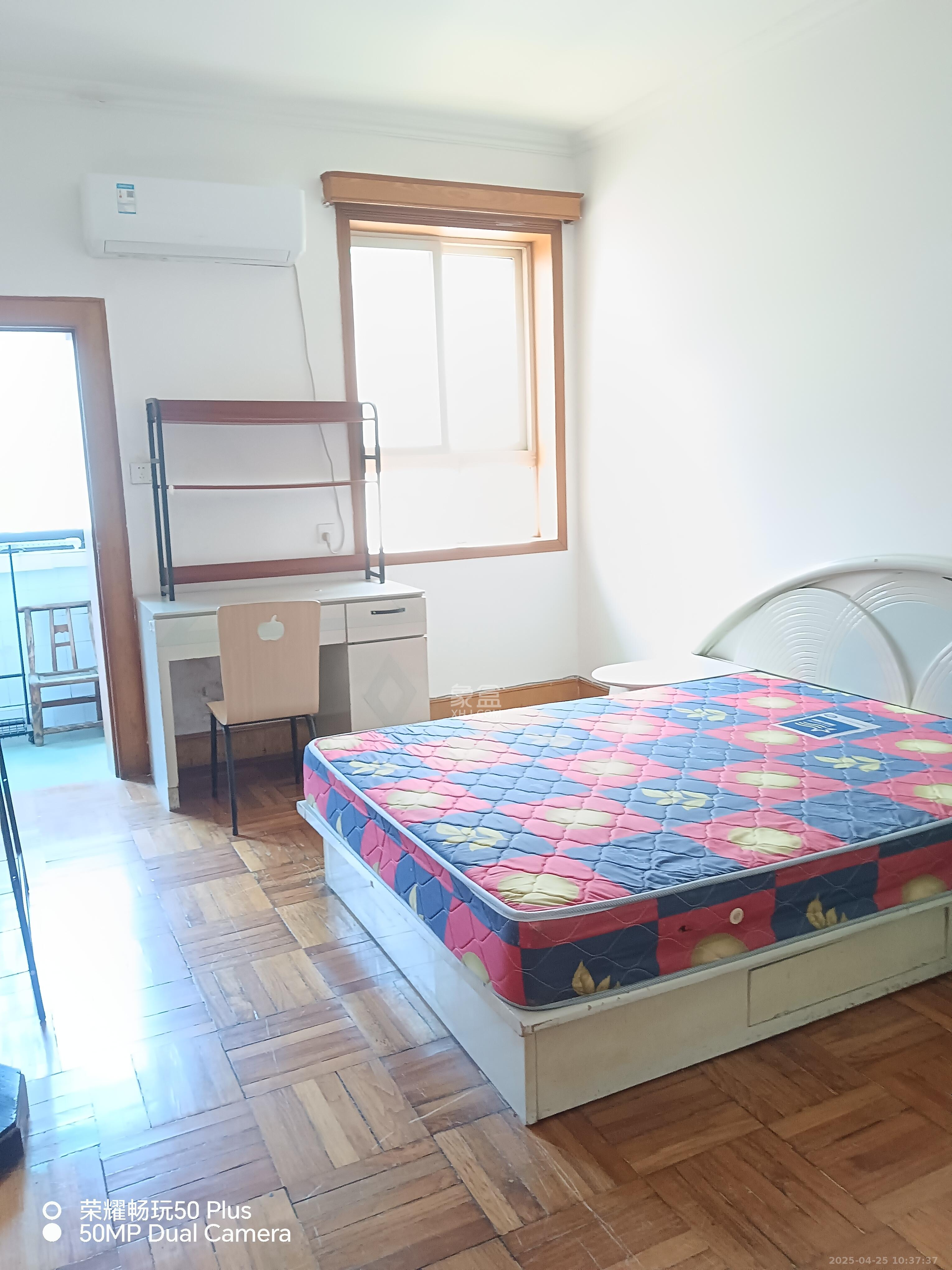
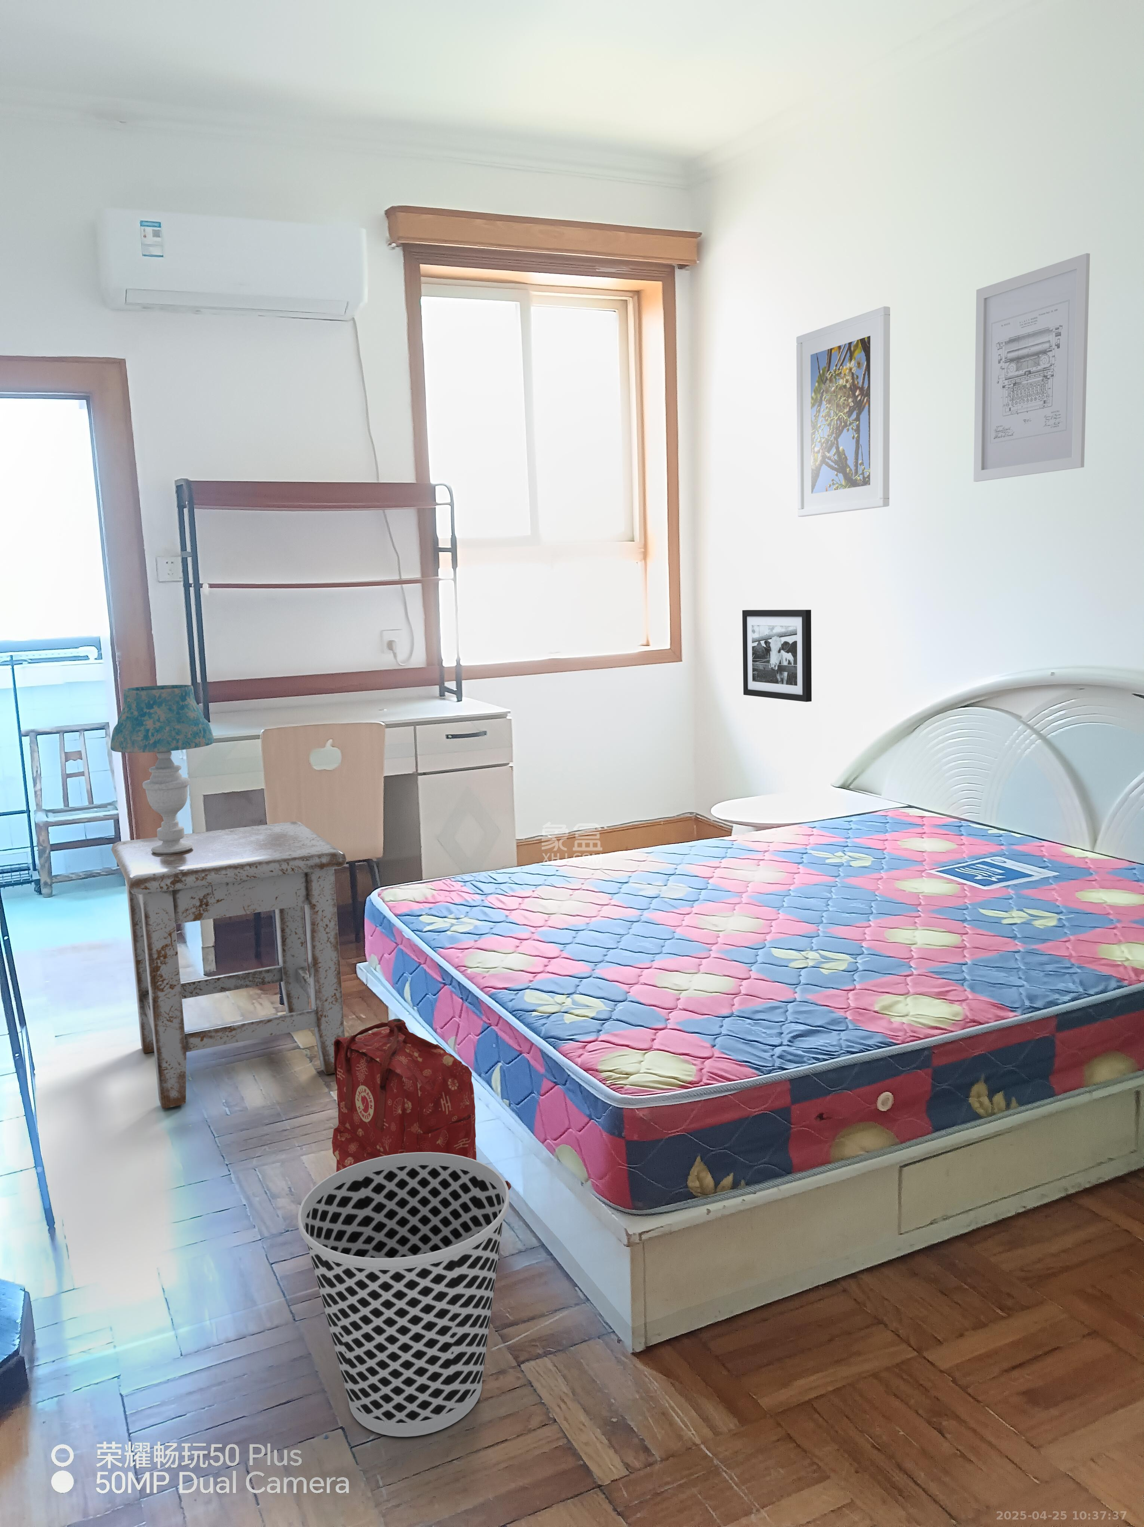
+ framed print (841, 418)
+ table lamp (166, 768)
+ wall art (1027, 375)
+ stool (237, 973)
+ picture frame (775, 654)
+ wastebasket (410, 1296)
+ backpack (412, 1116)
